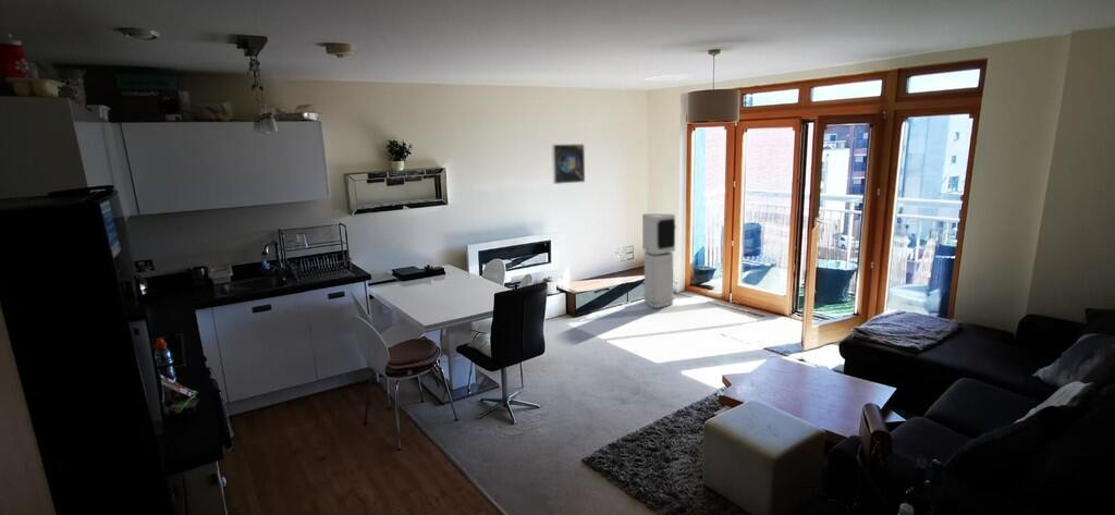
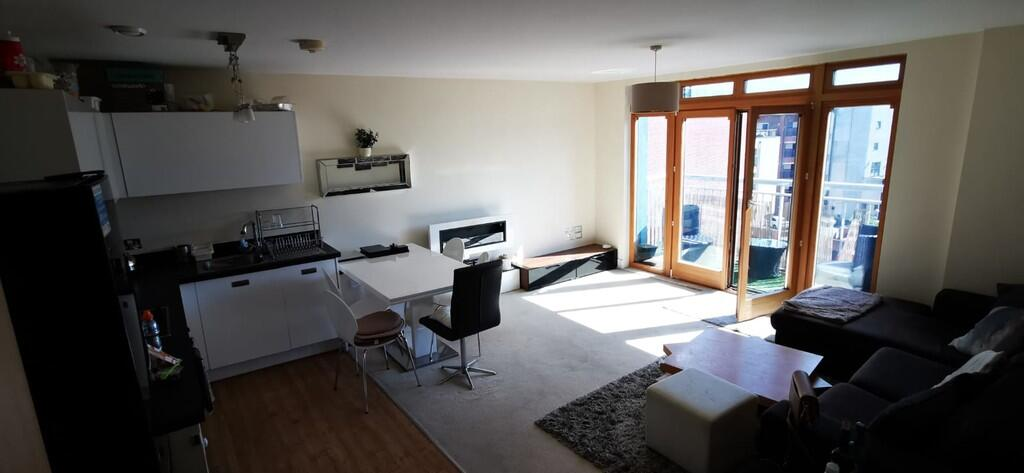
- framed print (568, 163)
- air purifier (654, 259)
